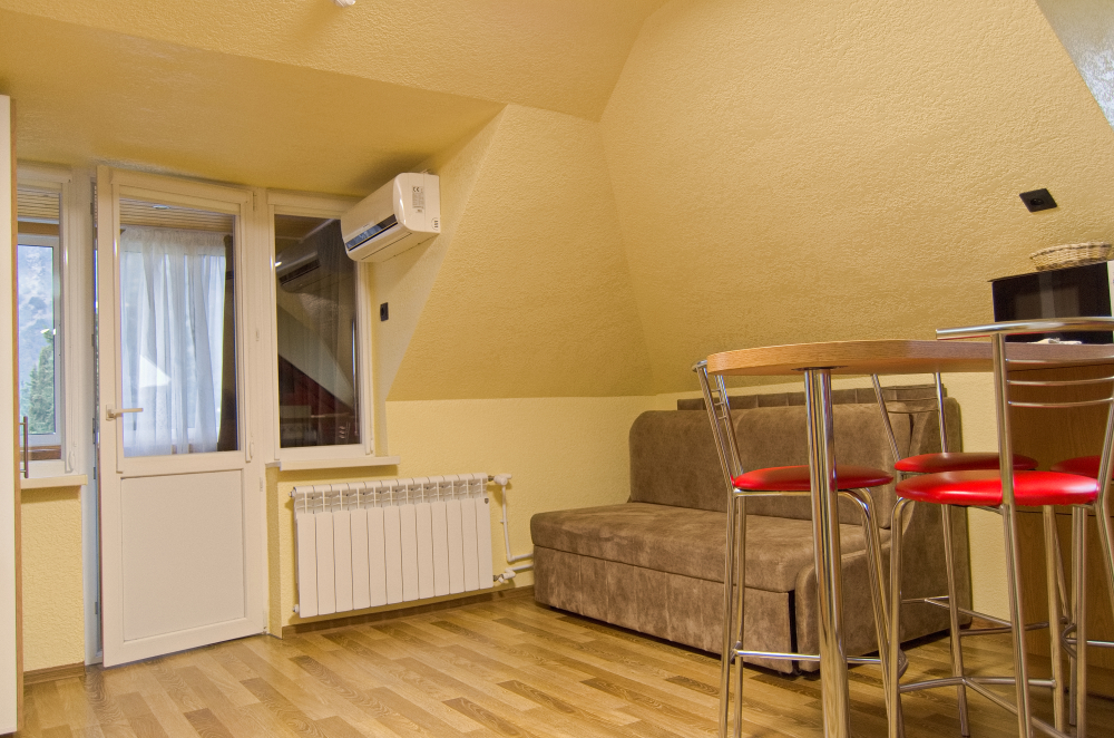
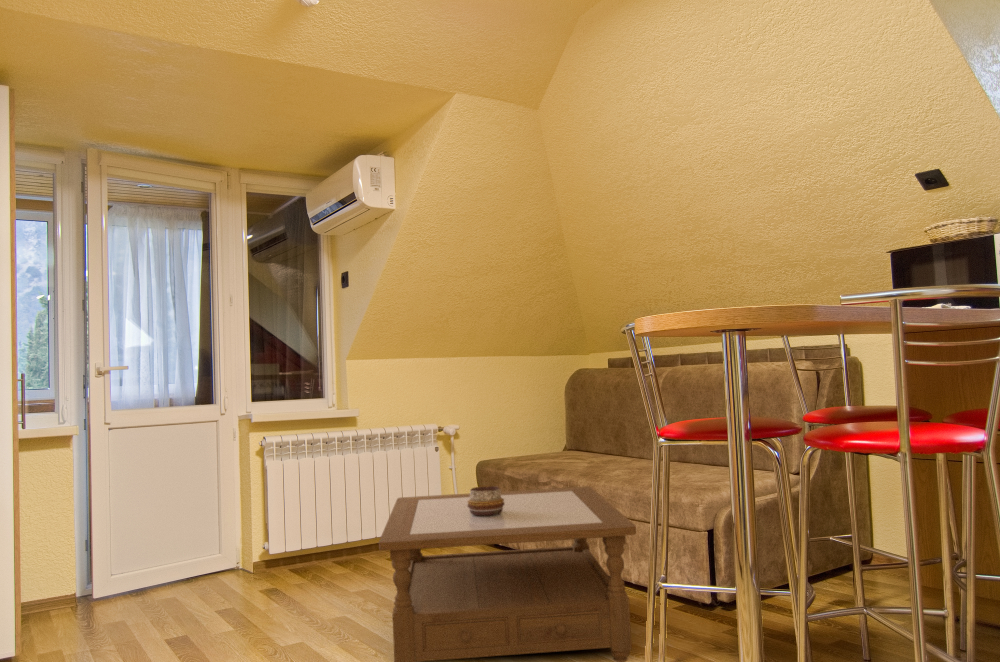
+ decorative bowl (485, 500)
+ coffee table (503, 570)
